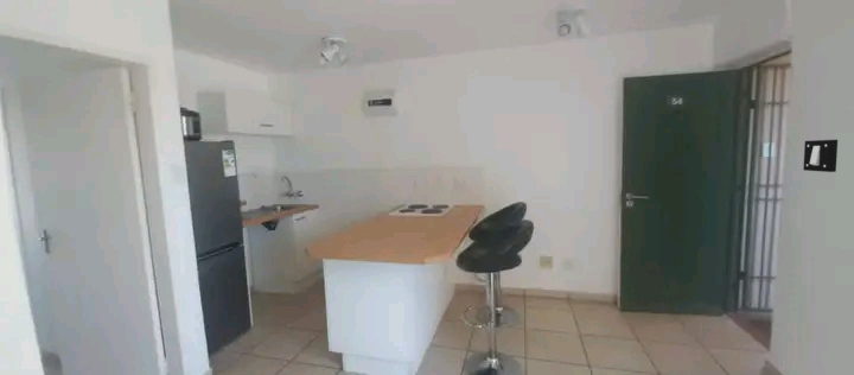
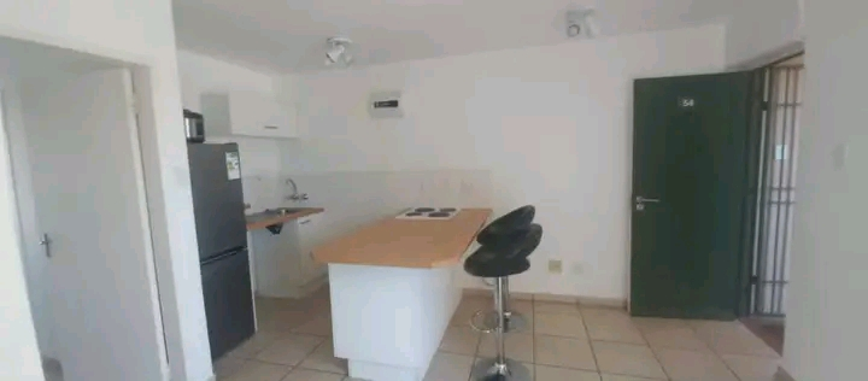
- light switch (817, 155)
